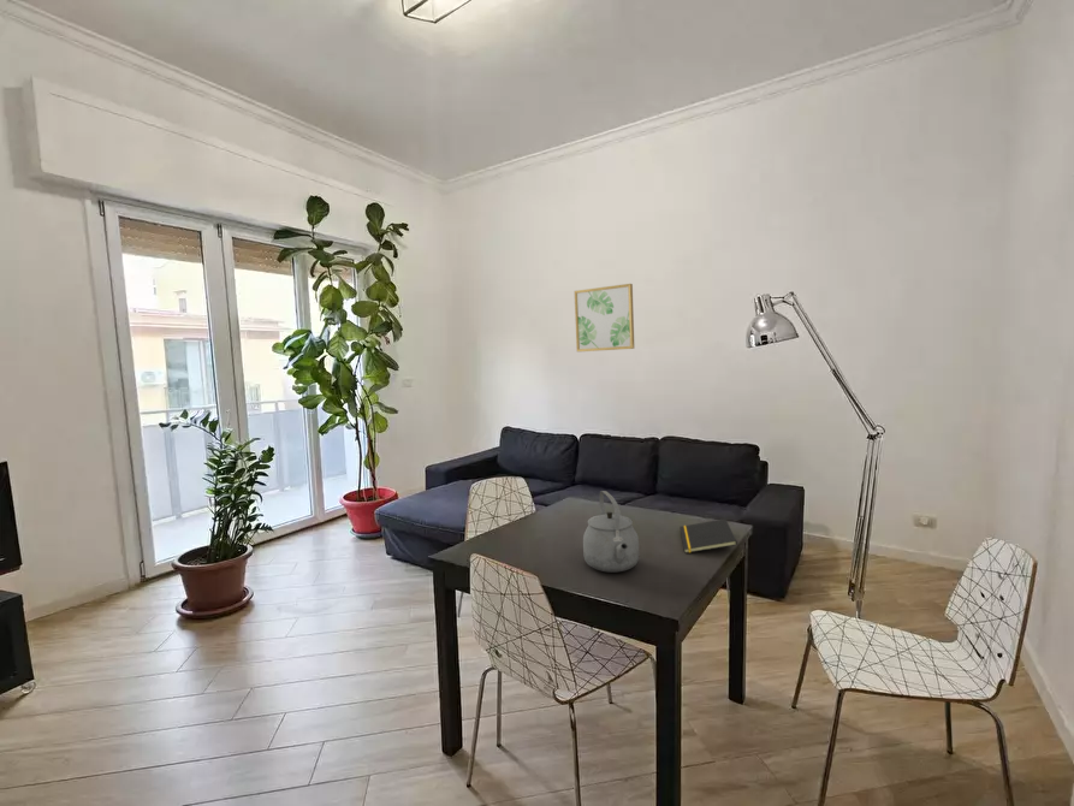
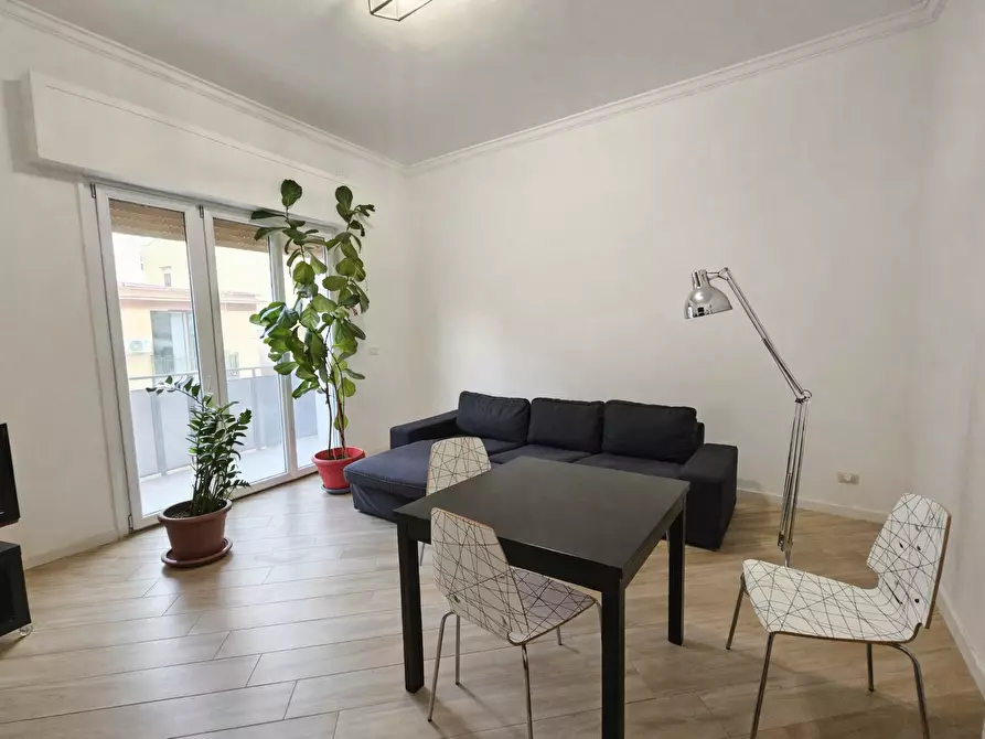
- wall art (603, 319)
- notepad (706, 534)
- tea kettle (612, 533)
